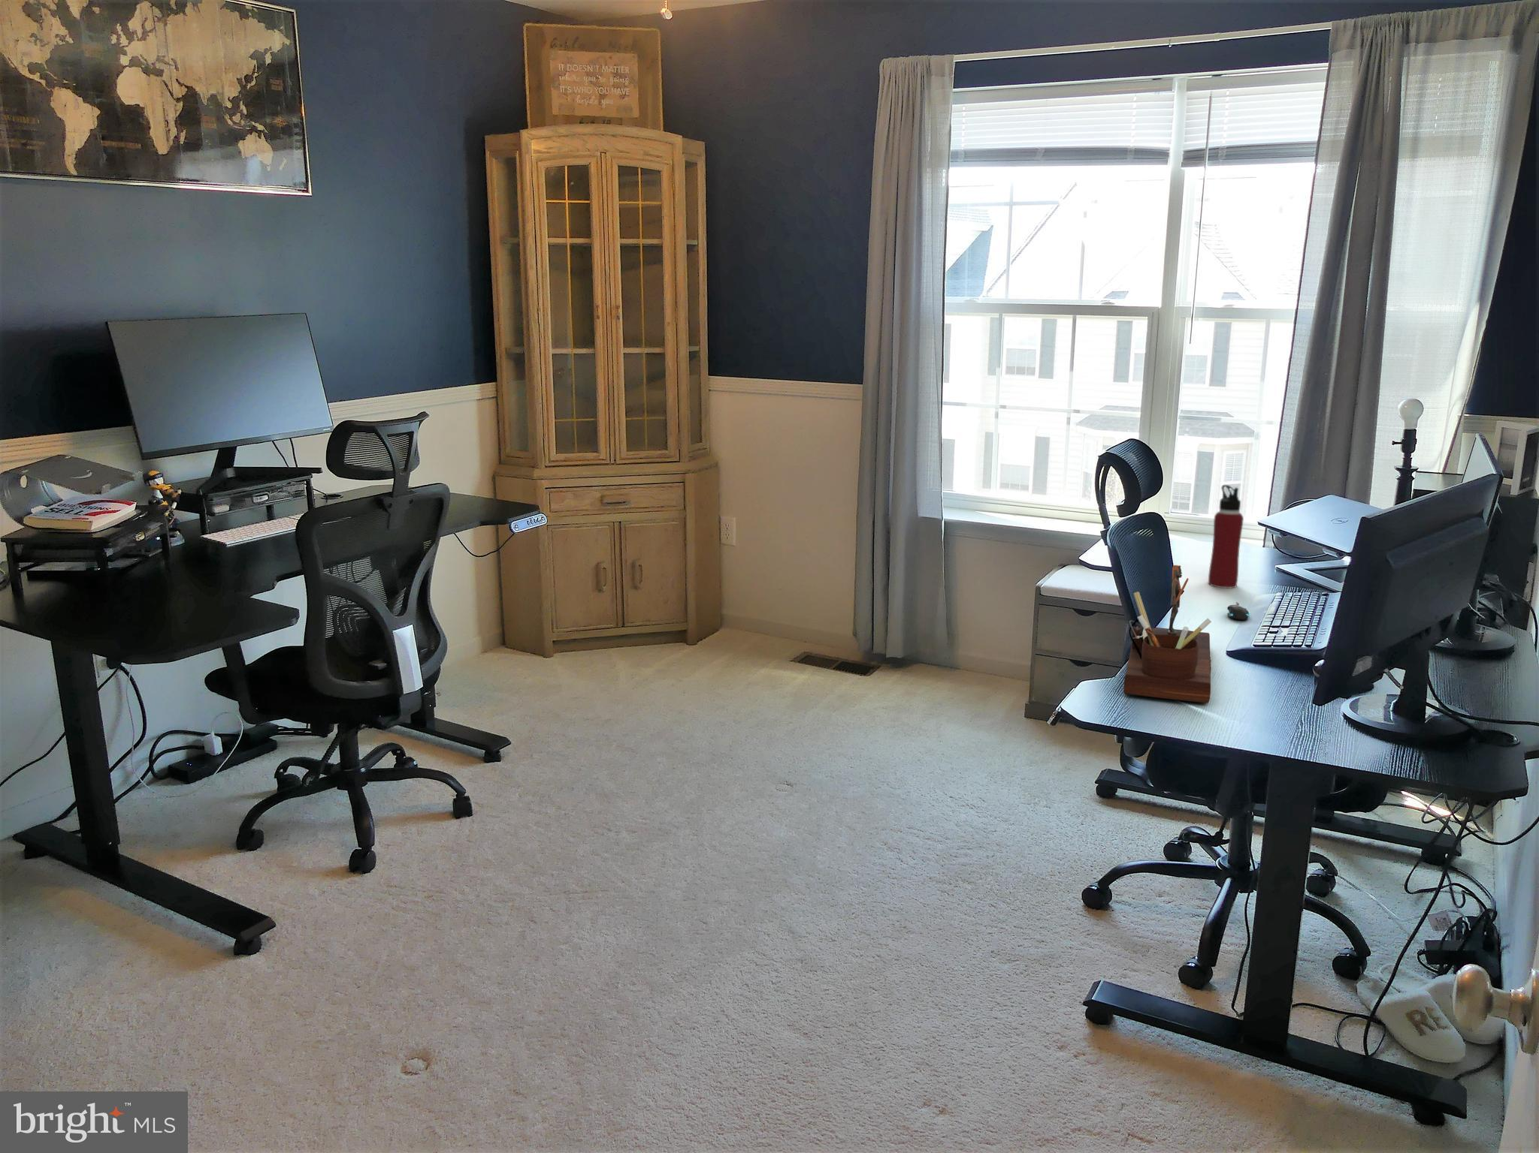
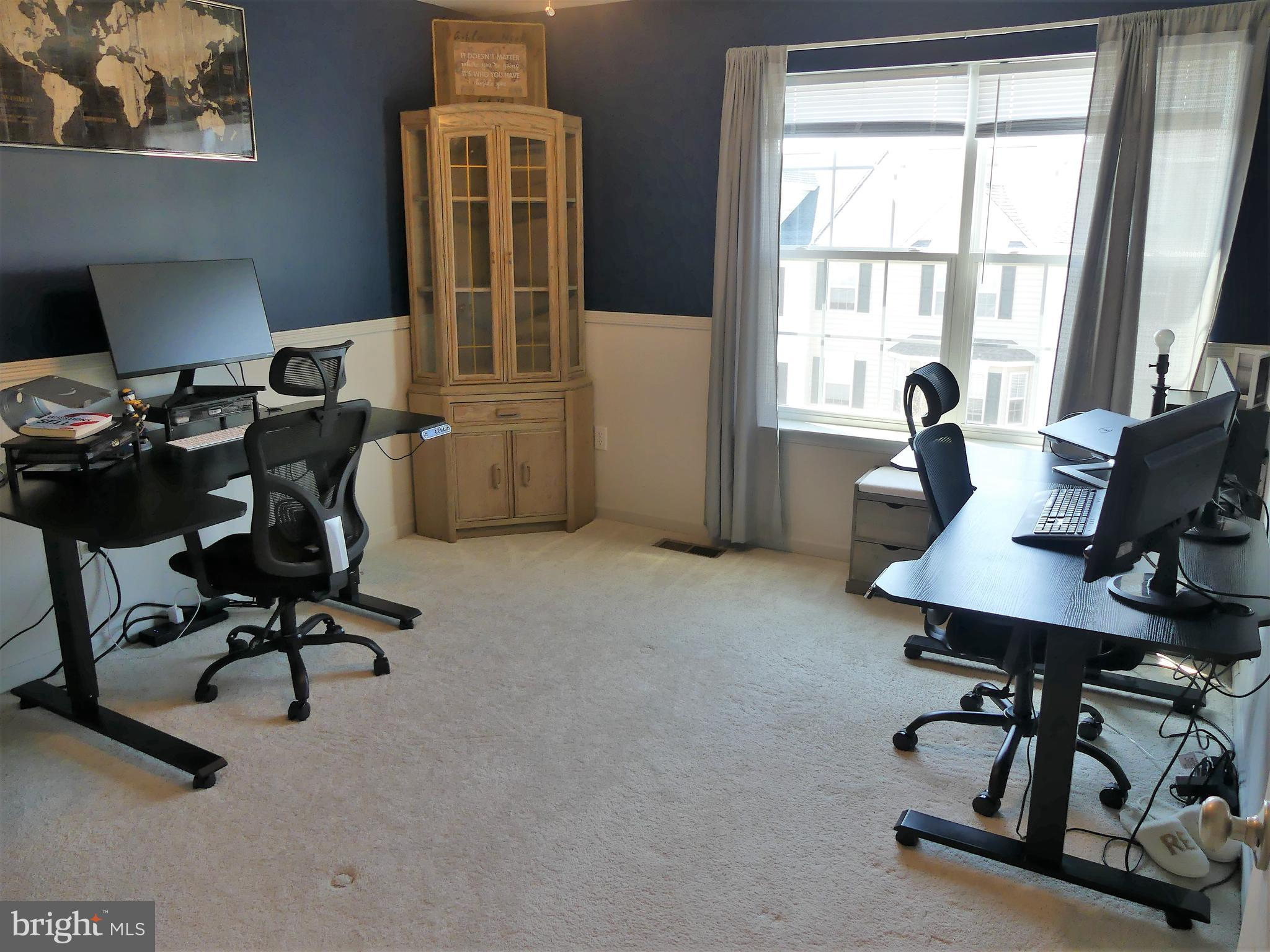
- desk organizer (1171, 627)
- mouse (1240, 607)
- water bottle (1226, 537)
